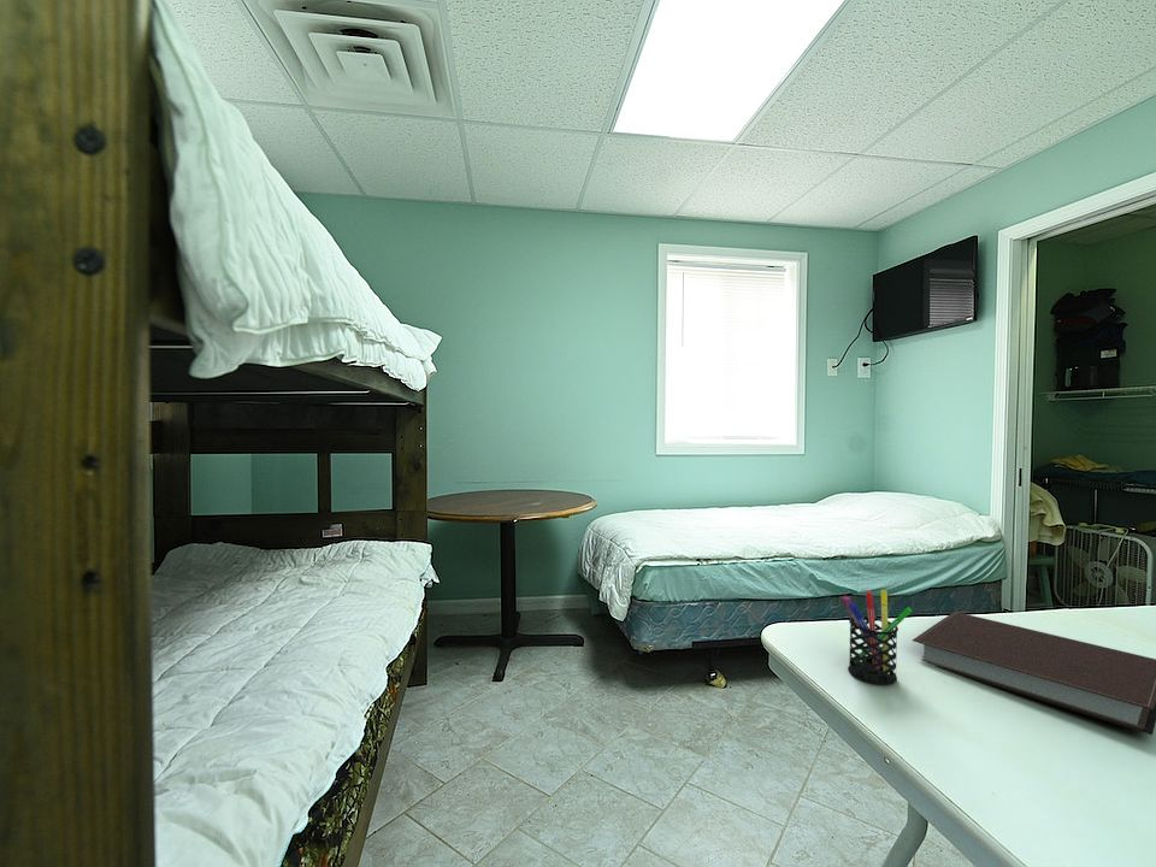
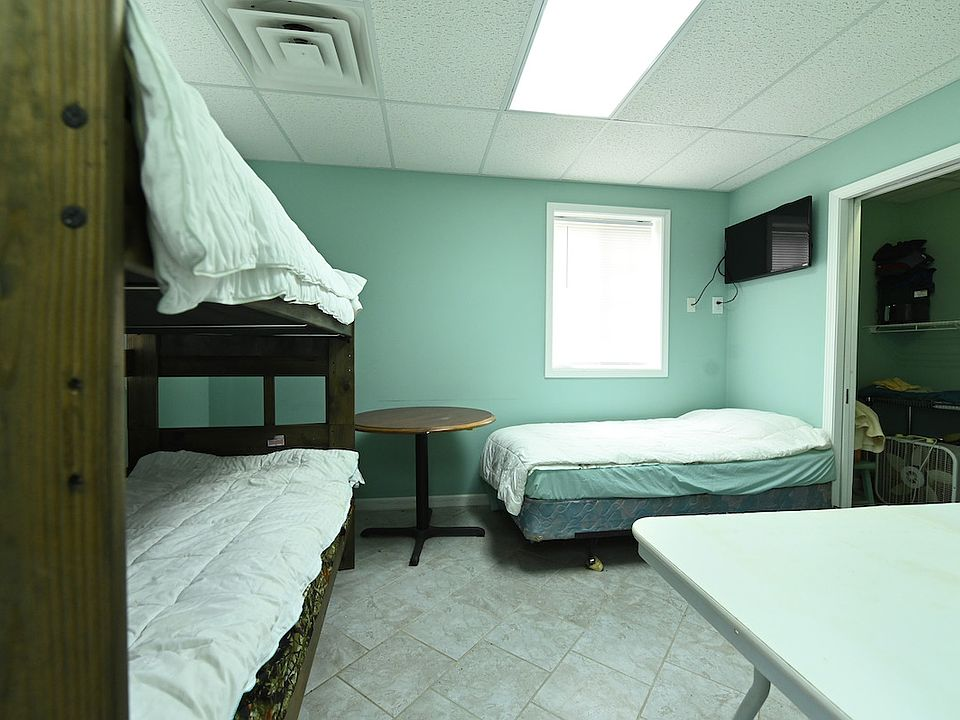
- pen holder (878, 632)
- notebook (1033, 659)
